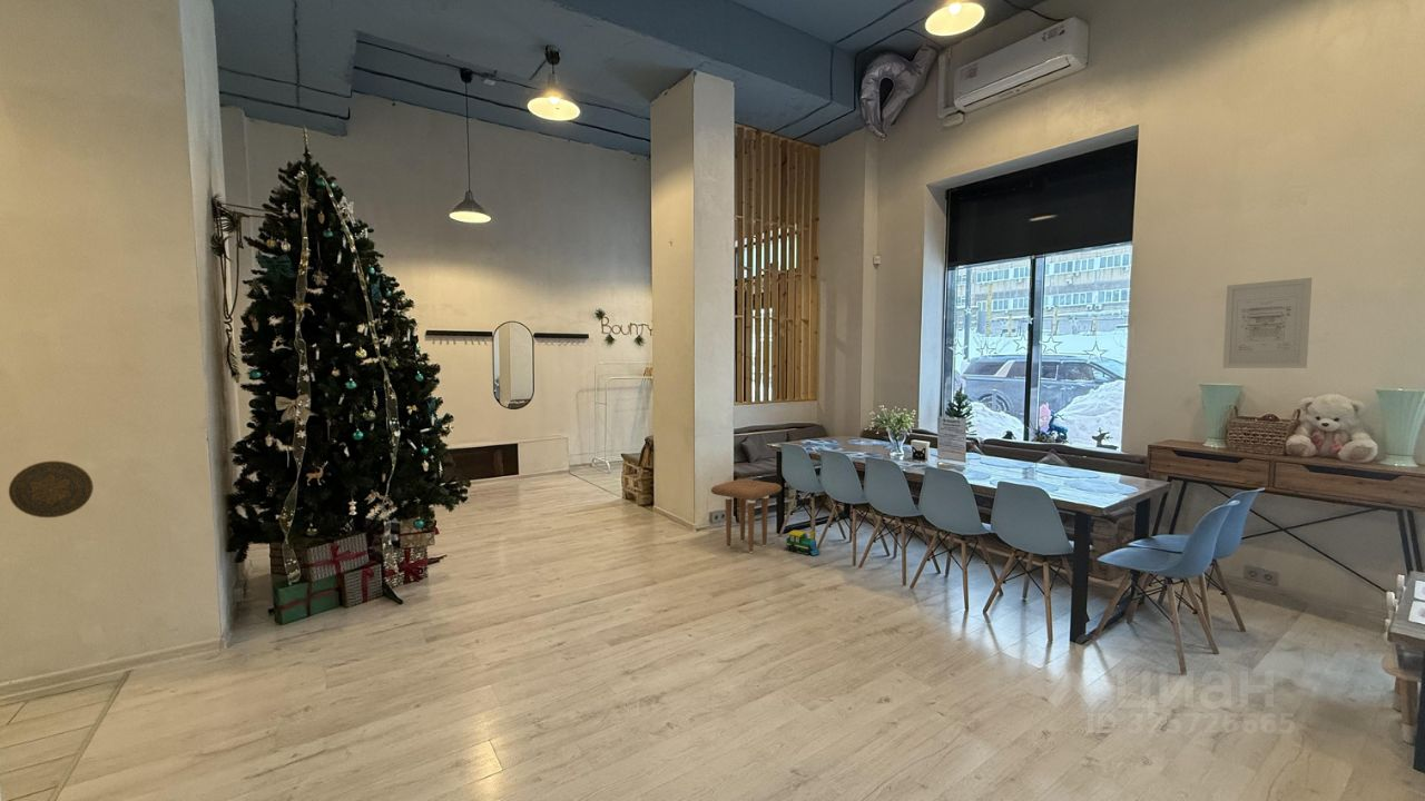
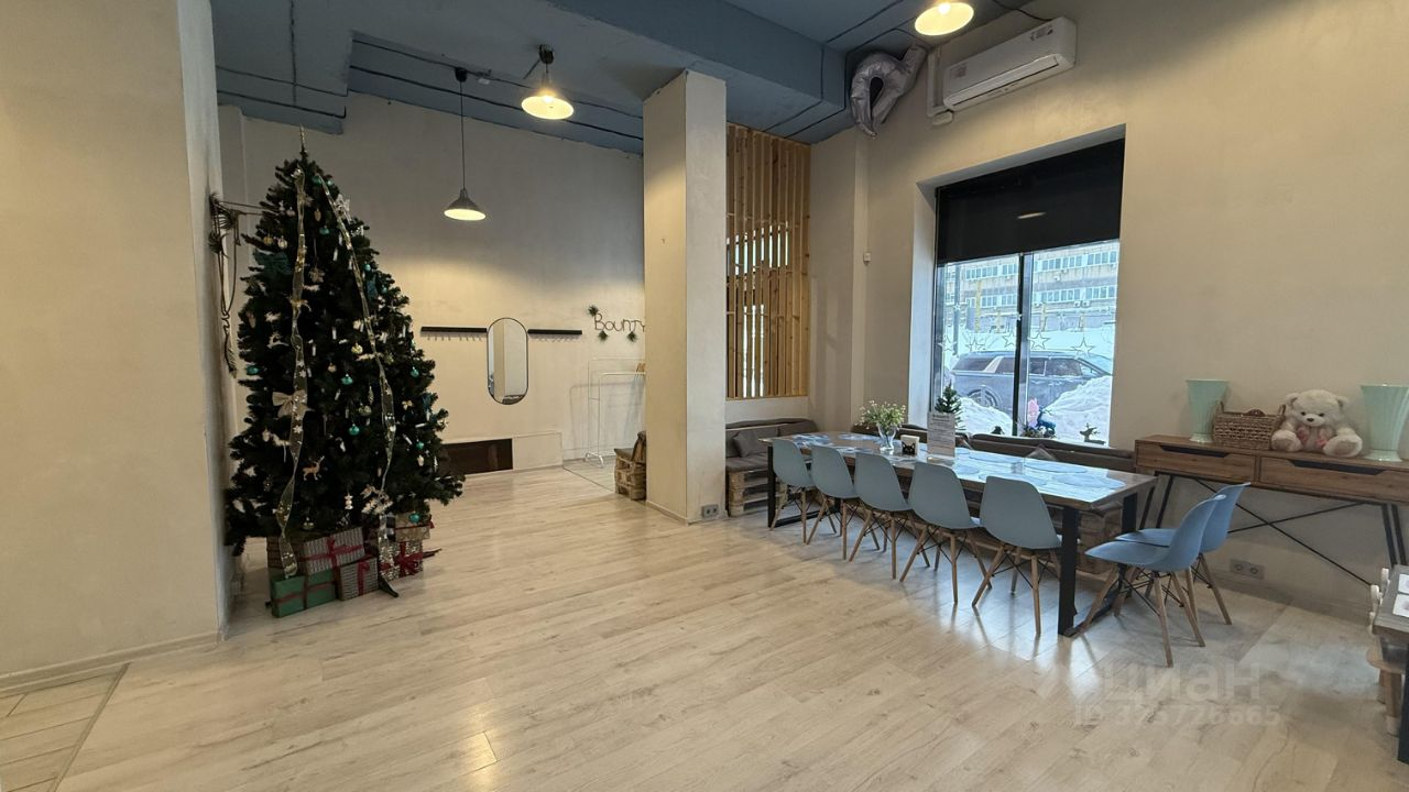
- wall art (1265, 325)
- side table (745, 514)
- toy train (804, 541)
- decorative plate (51, 490)
